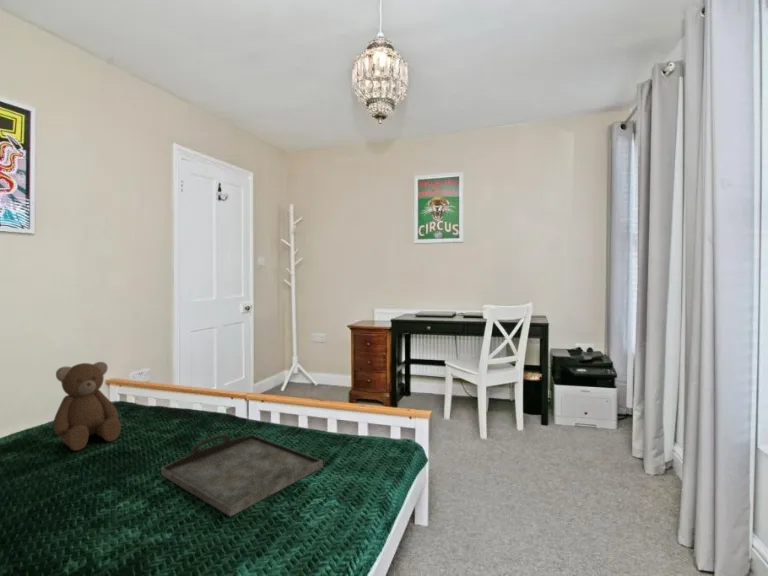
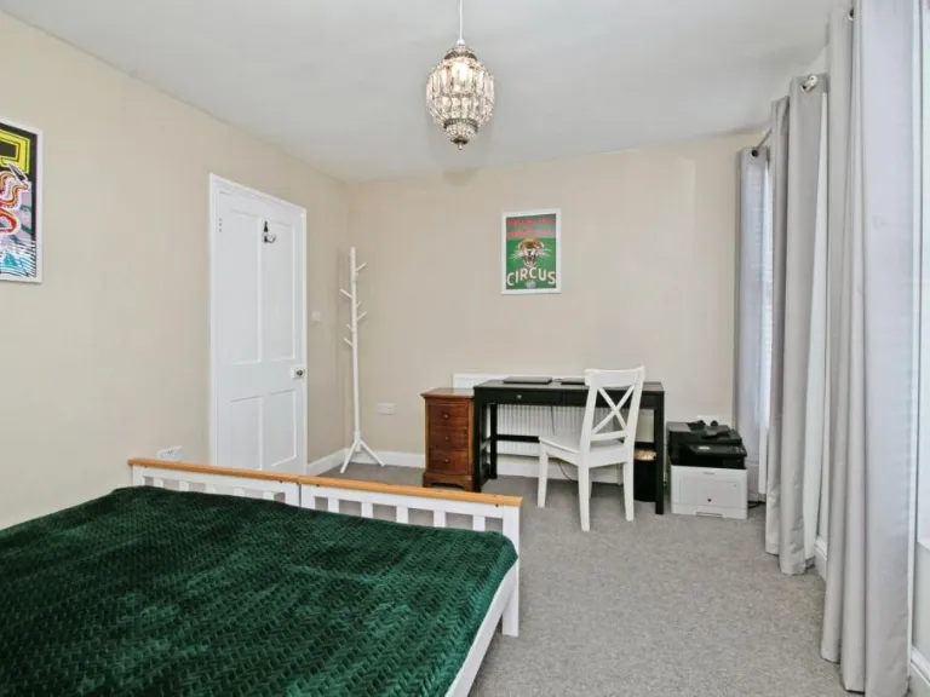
- serving tray (243, 461)
- teddy bear (86, 402)
